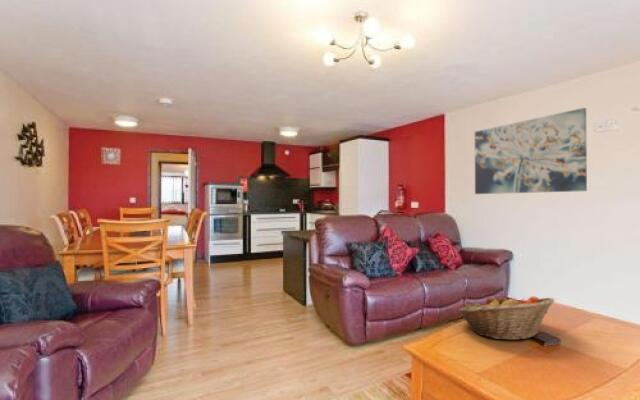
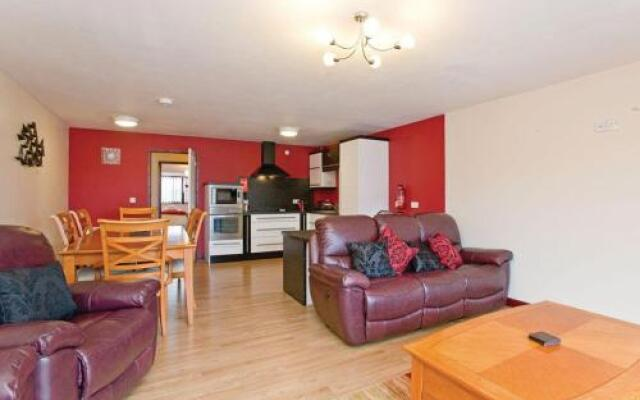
- fruit basket (505, 312)
- wall art (522, 157)
